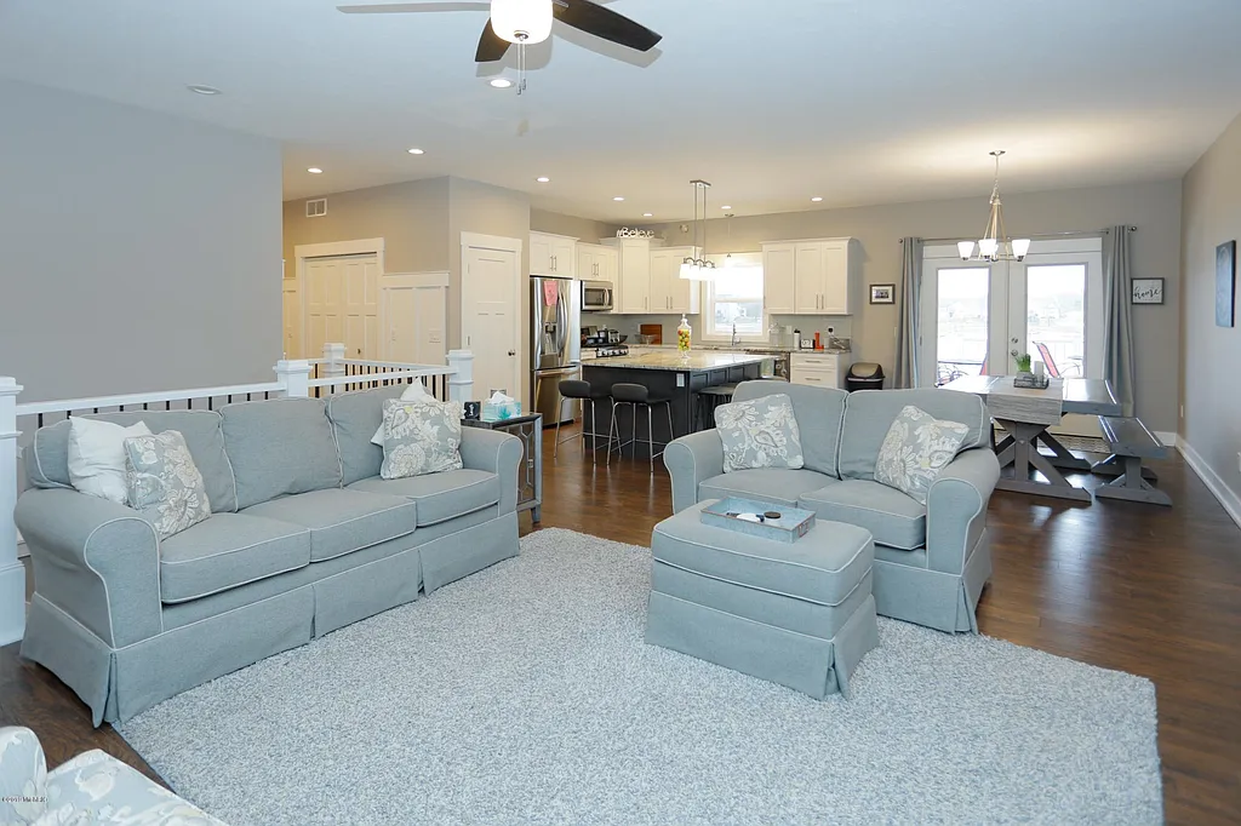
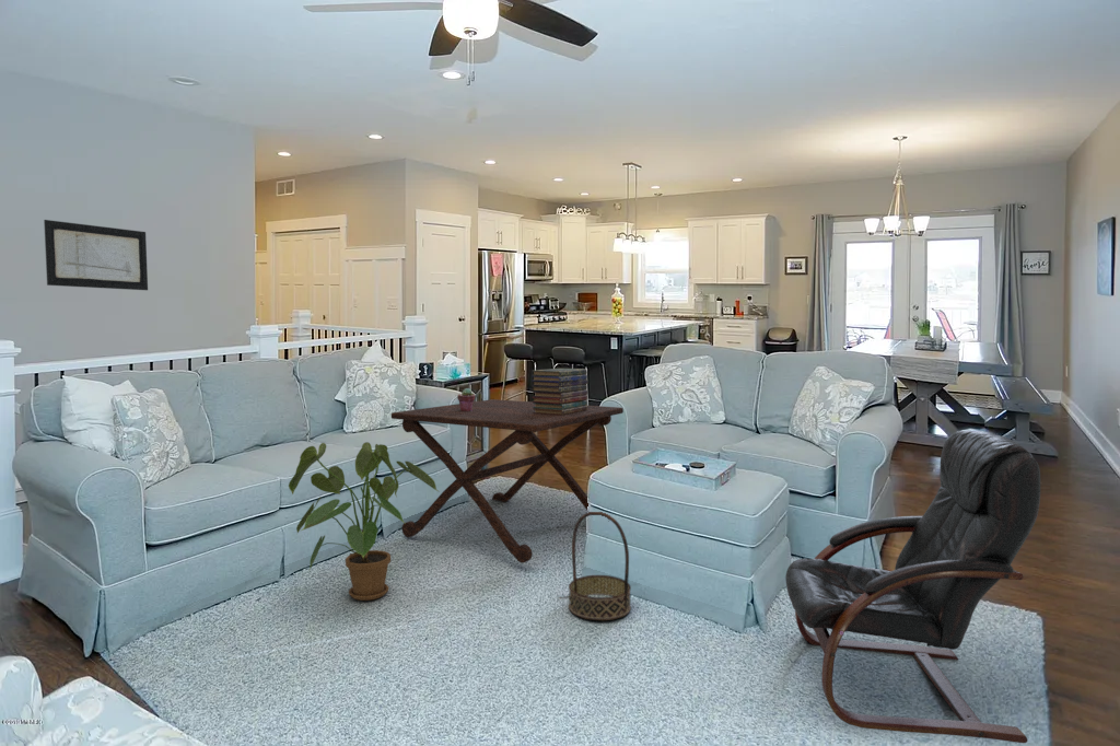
+ potted succulent (466, 398)
+ wall art (98, 257)
+ armchair (897, 560)
+ side table (511, 469)
+ basket (599, 575)
+ house plant (363, 513)
+ book stack (559, 389)
